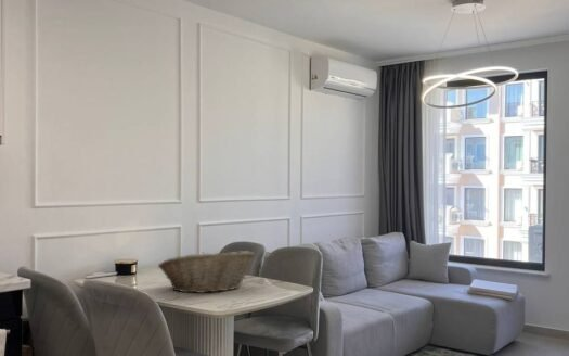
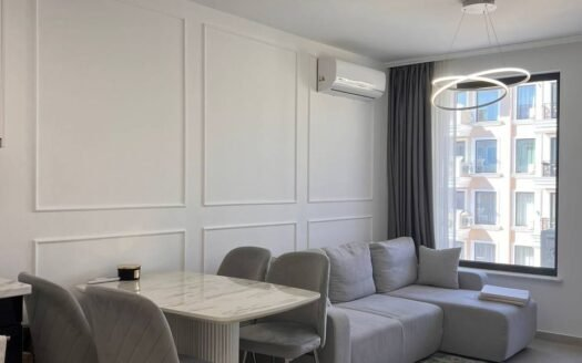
- fruit basket (207, 268)
